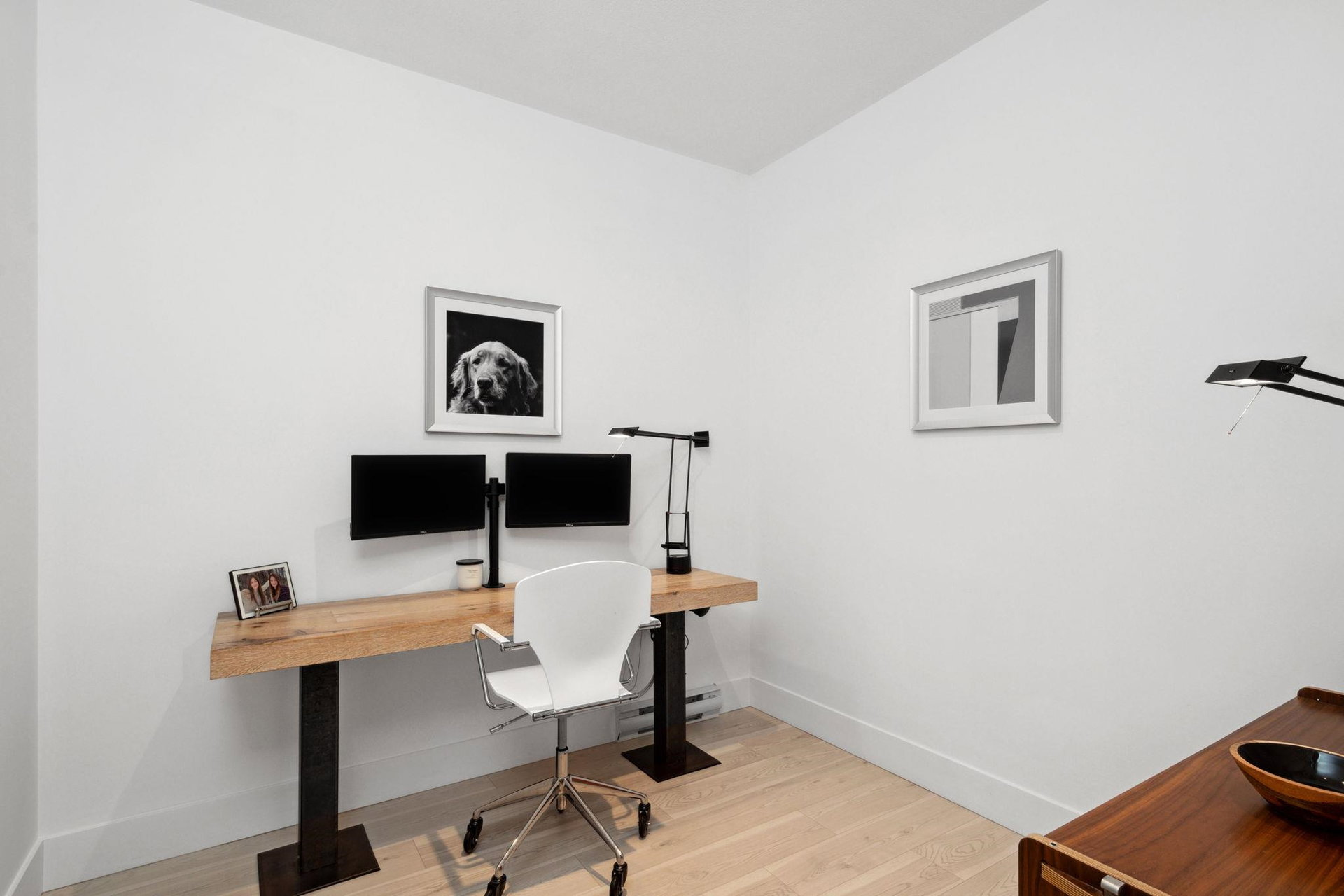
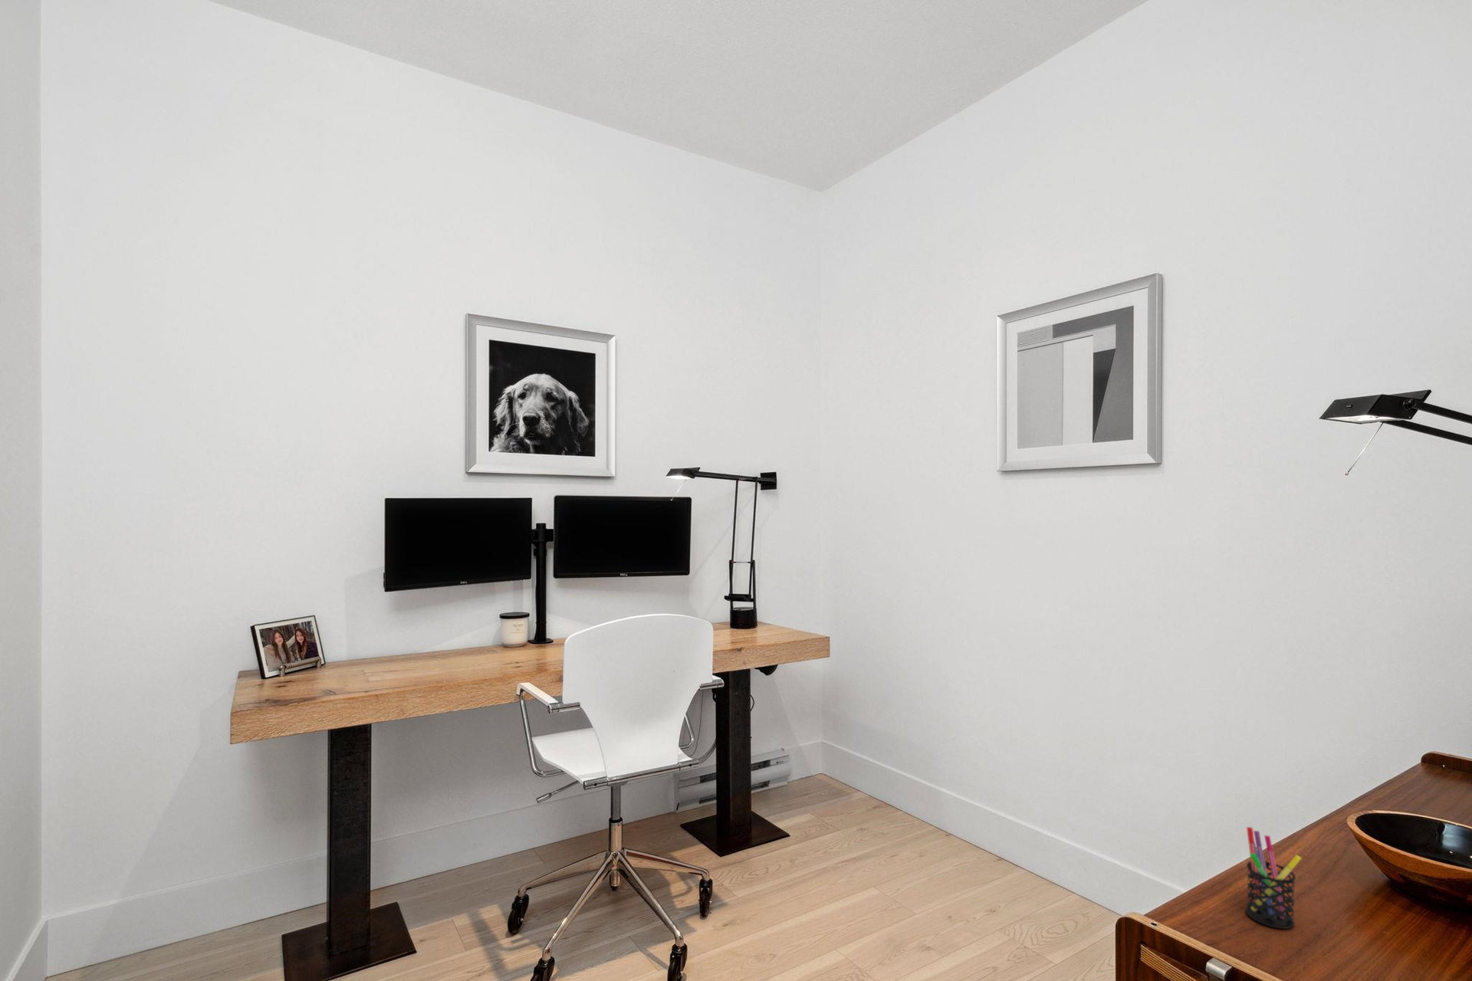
+ pen holder (1265, 876)
